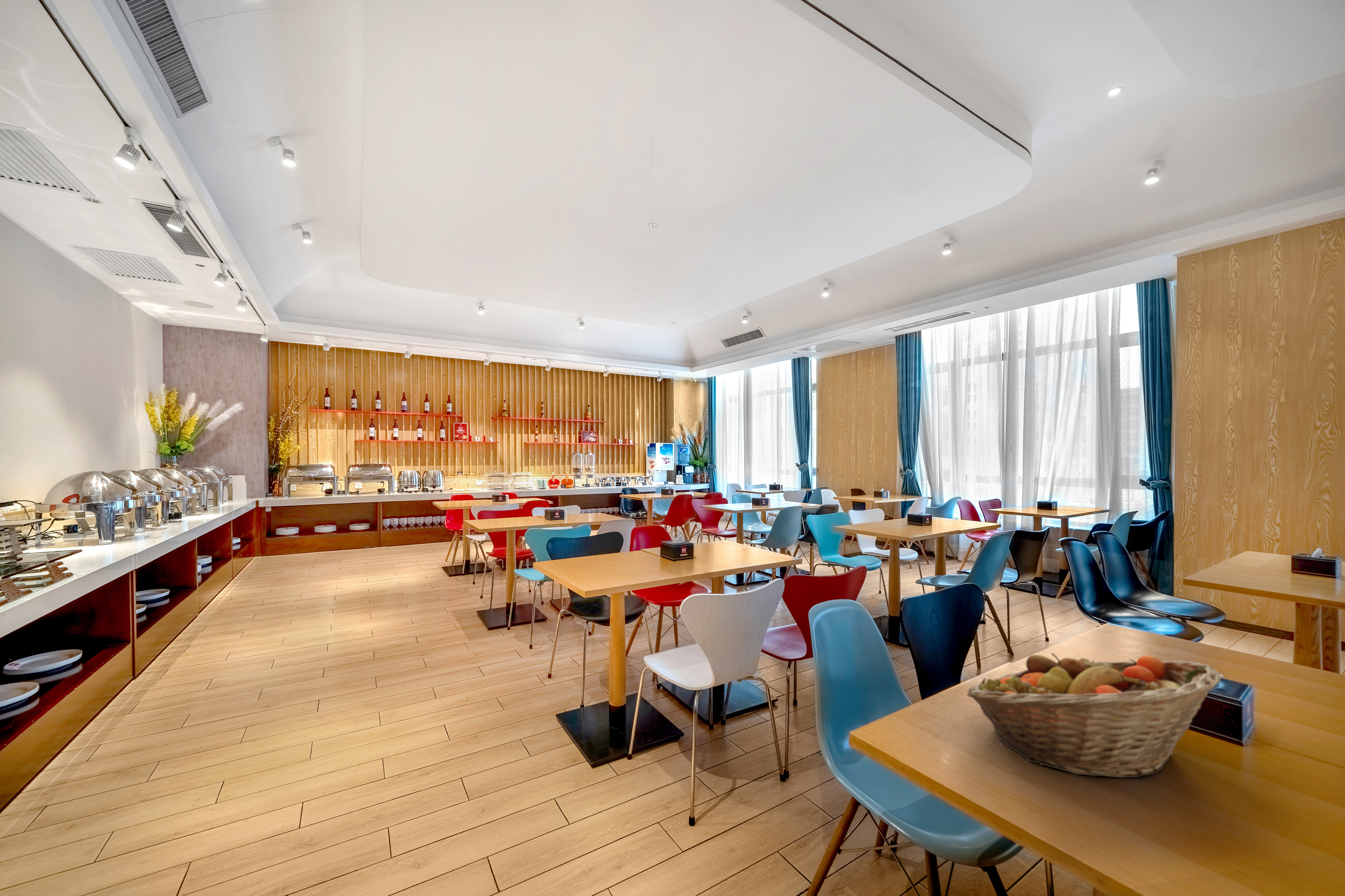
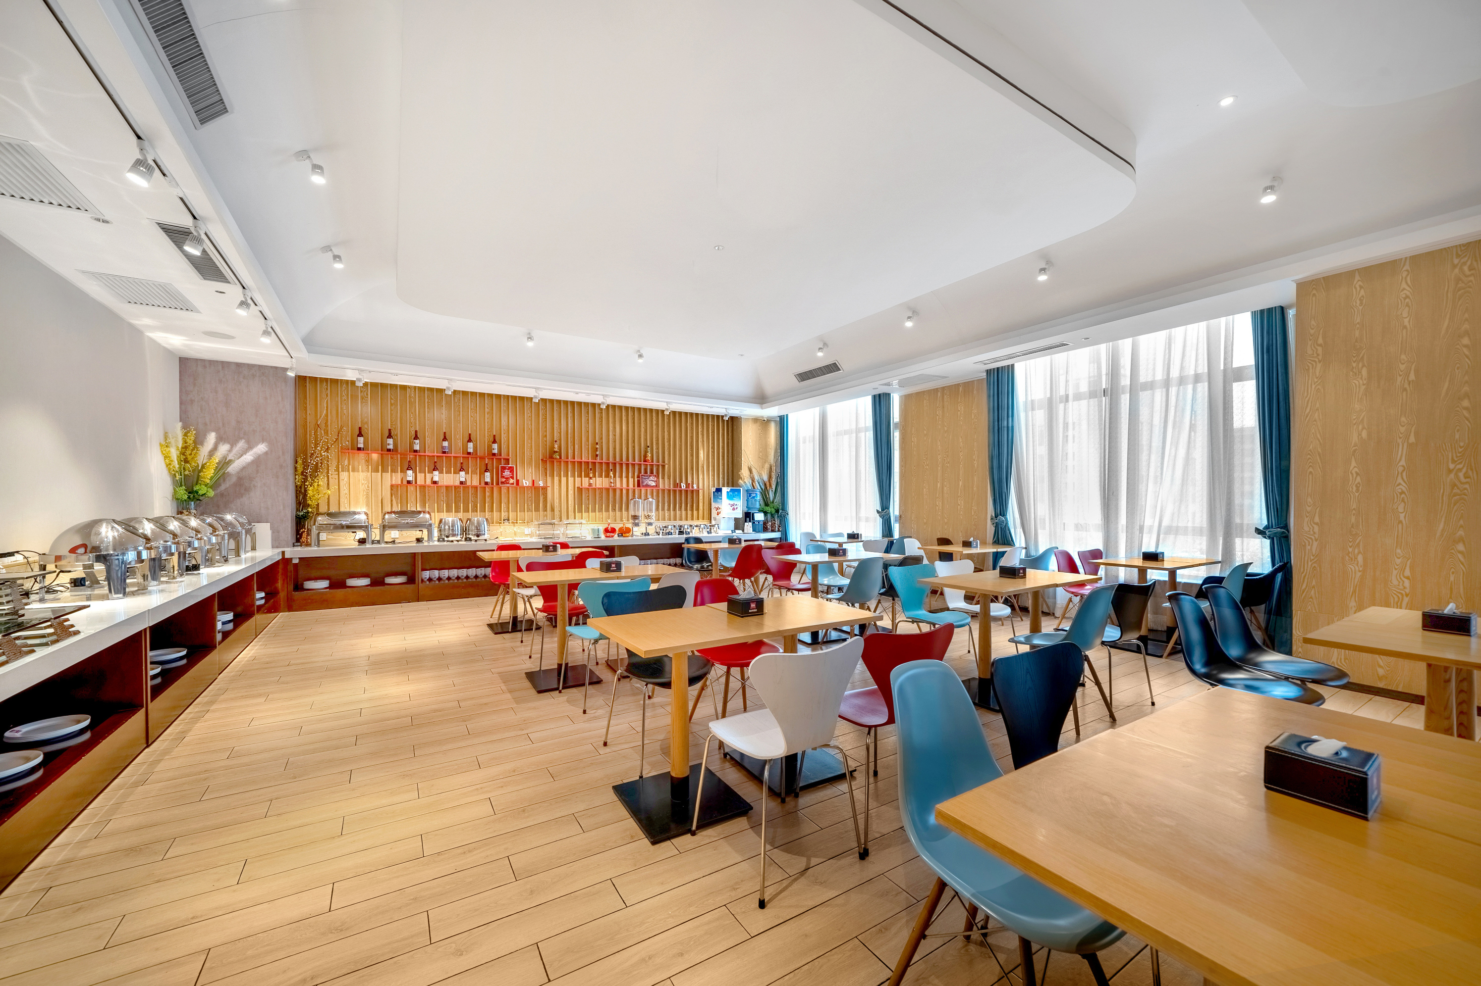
- fruit basket (1086, 699)
